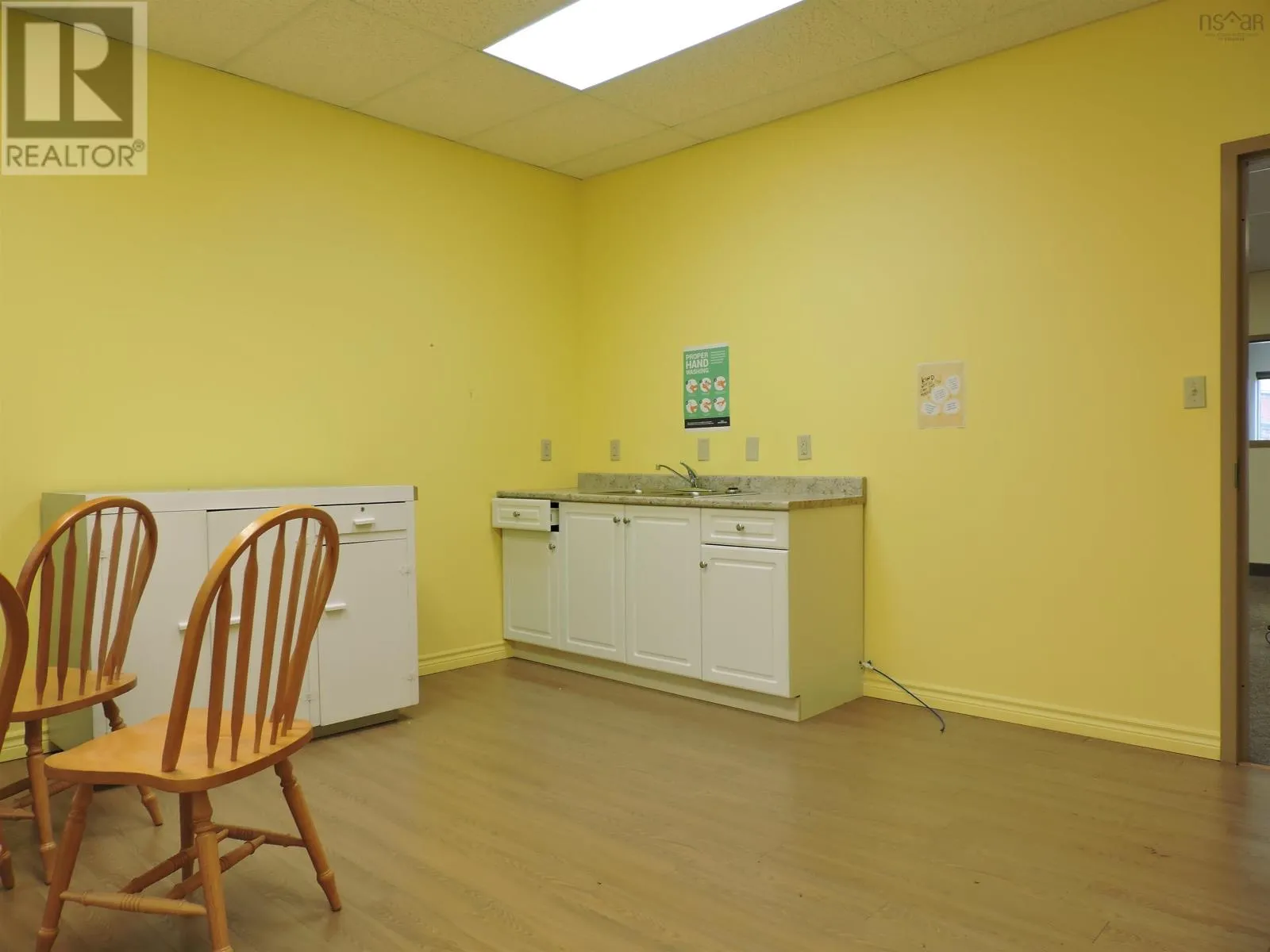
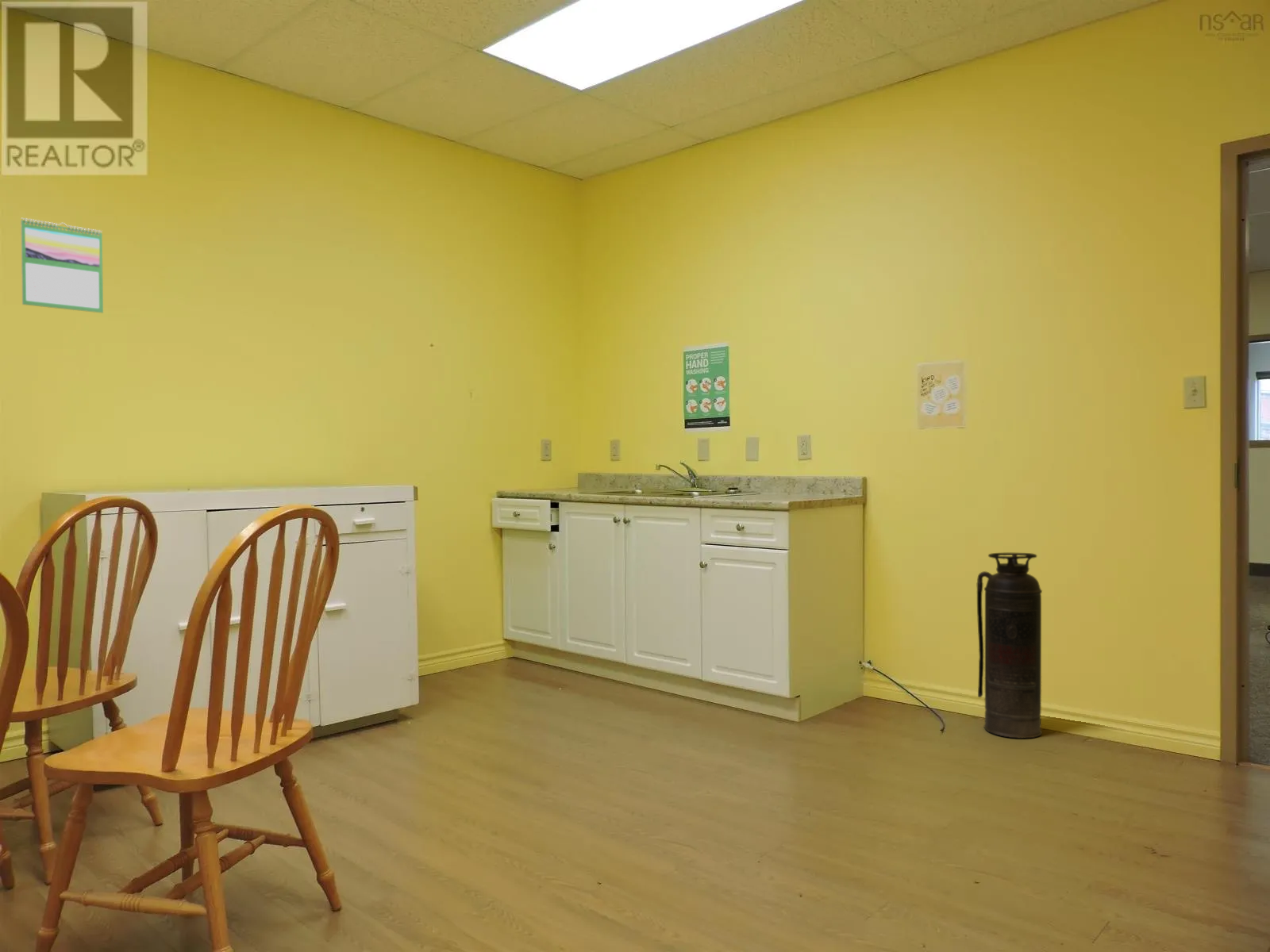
+ fire extinguisher (1010, 641)
+ calendar (63, 266)
